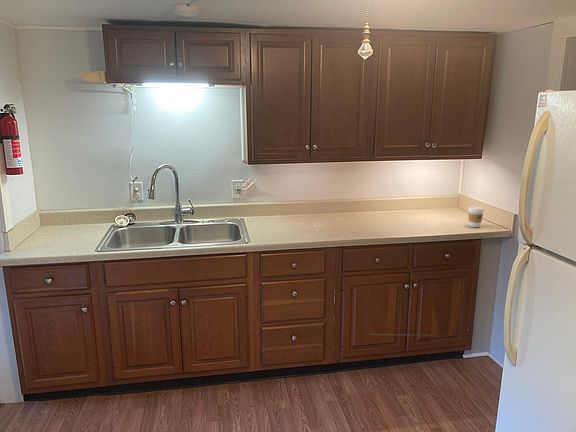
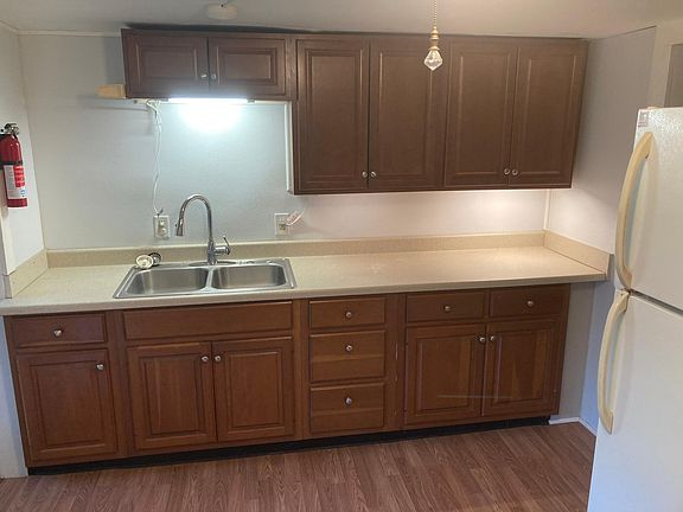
- coffee cup (475, 216)
